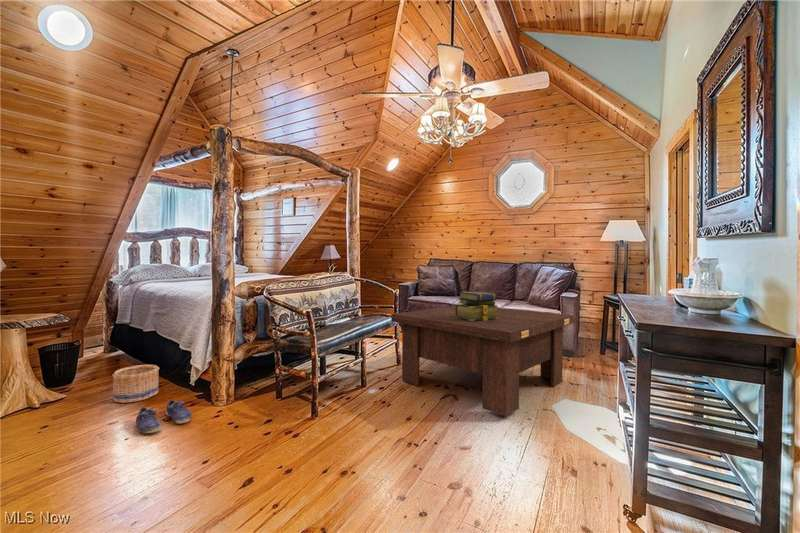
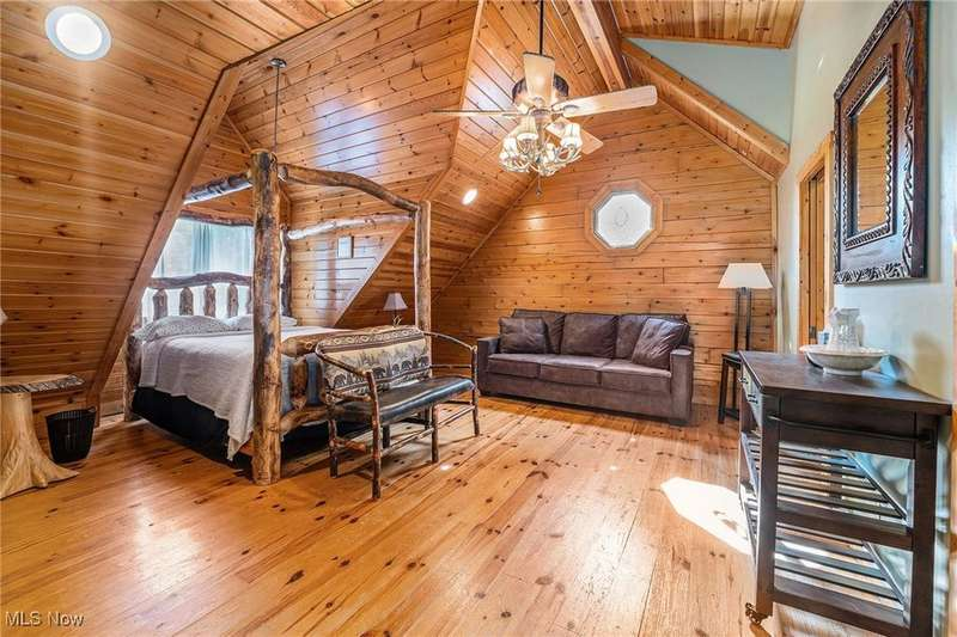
- stack of books (476, 304)
- coffee table (482, 348)
- basket (136, 382)
- shoe (166, 414)
